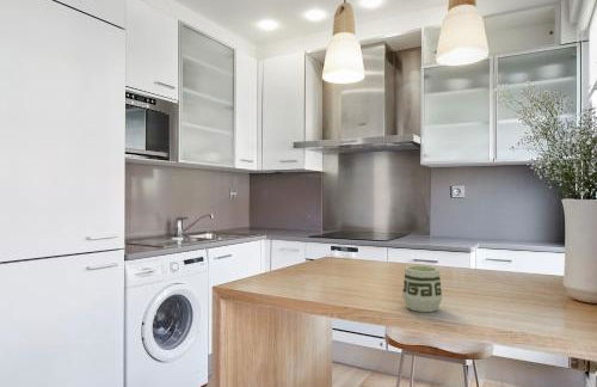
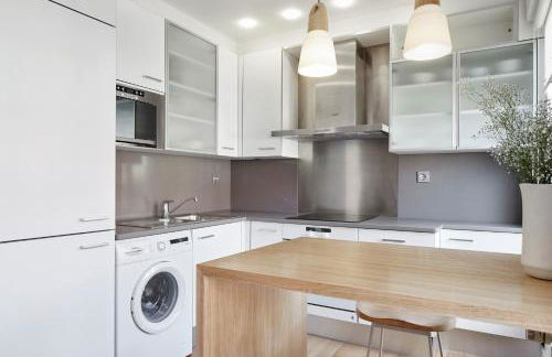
- cup (421, 288)
